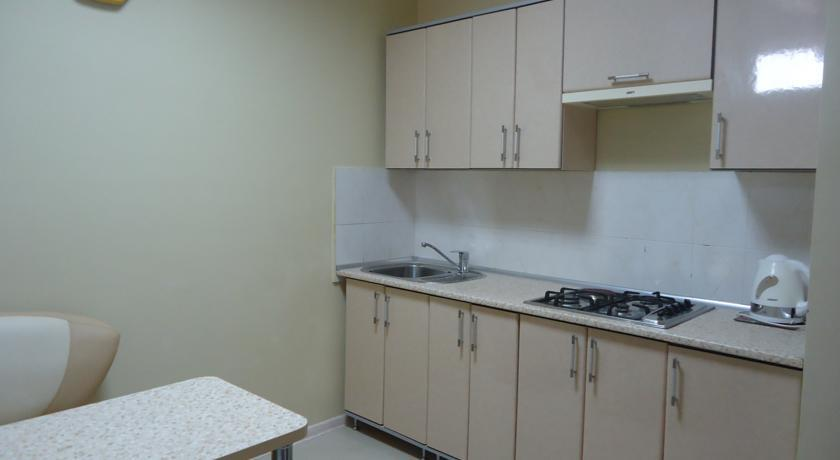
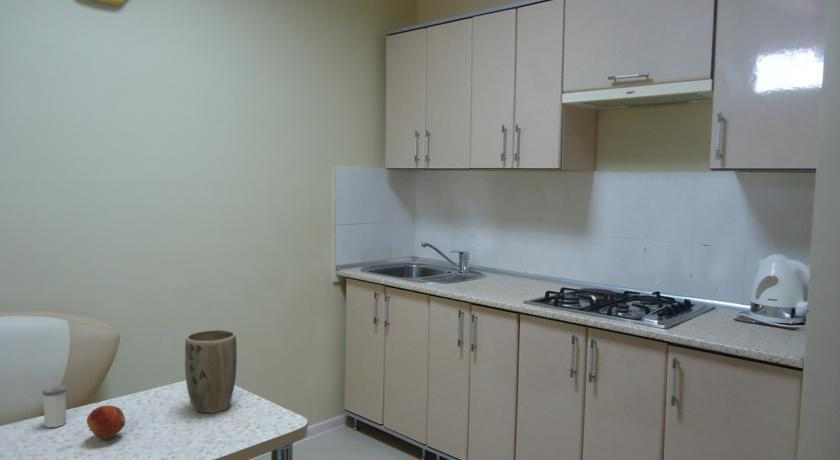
+ fruit (106, 422)
+ plant pot (211, 371)
+ salt shaker (55, 406)
